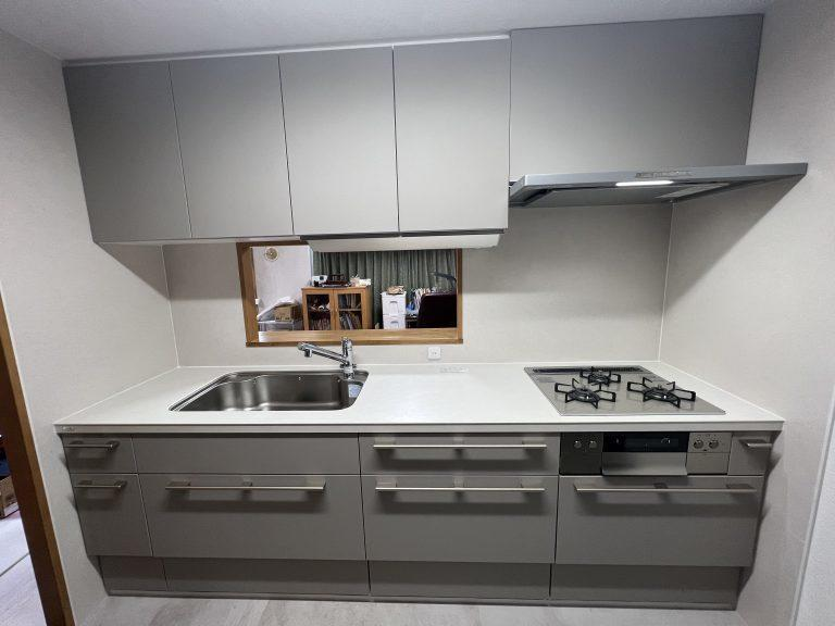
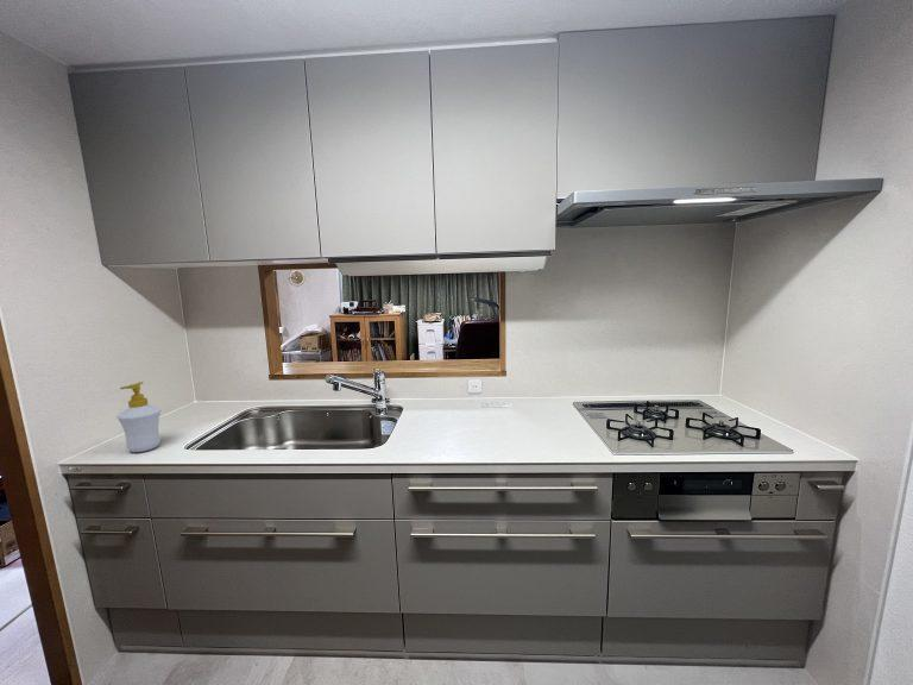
+ soap bottle (139, 416)
